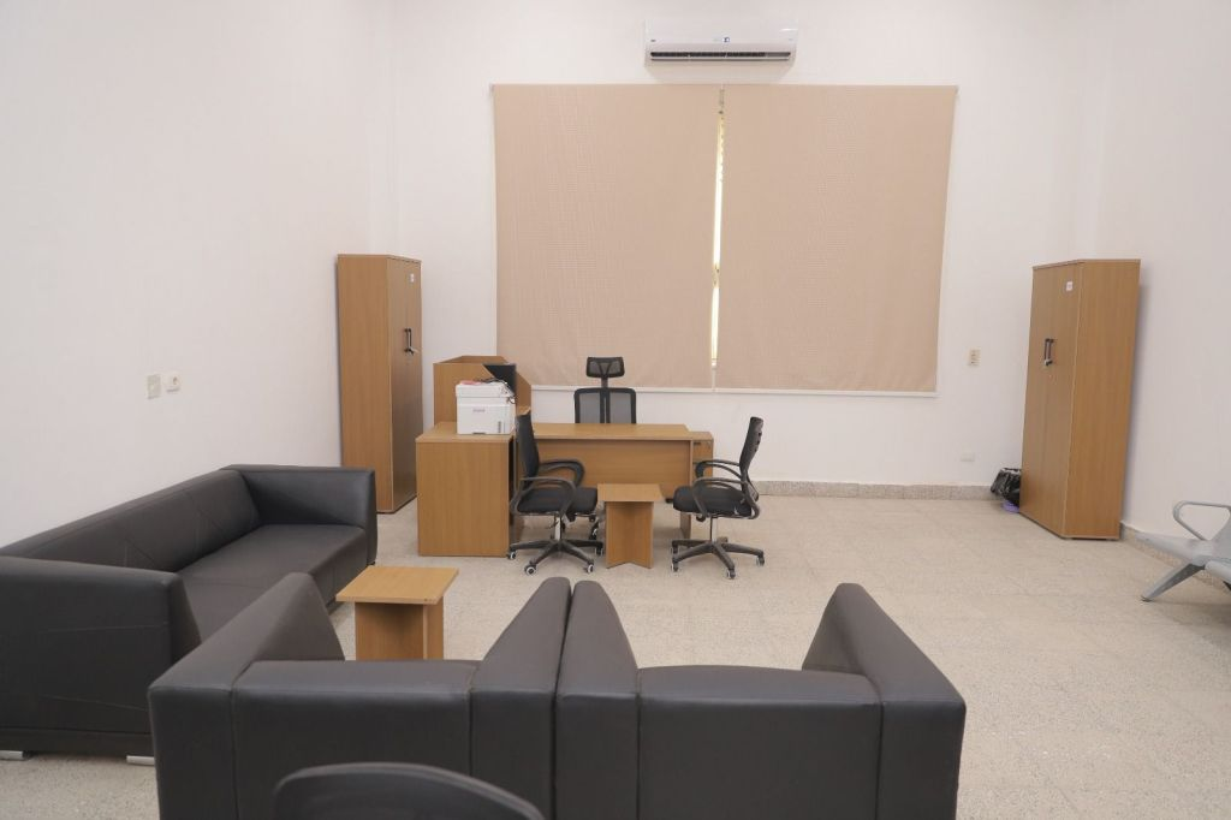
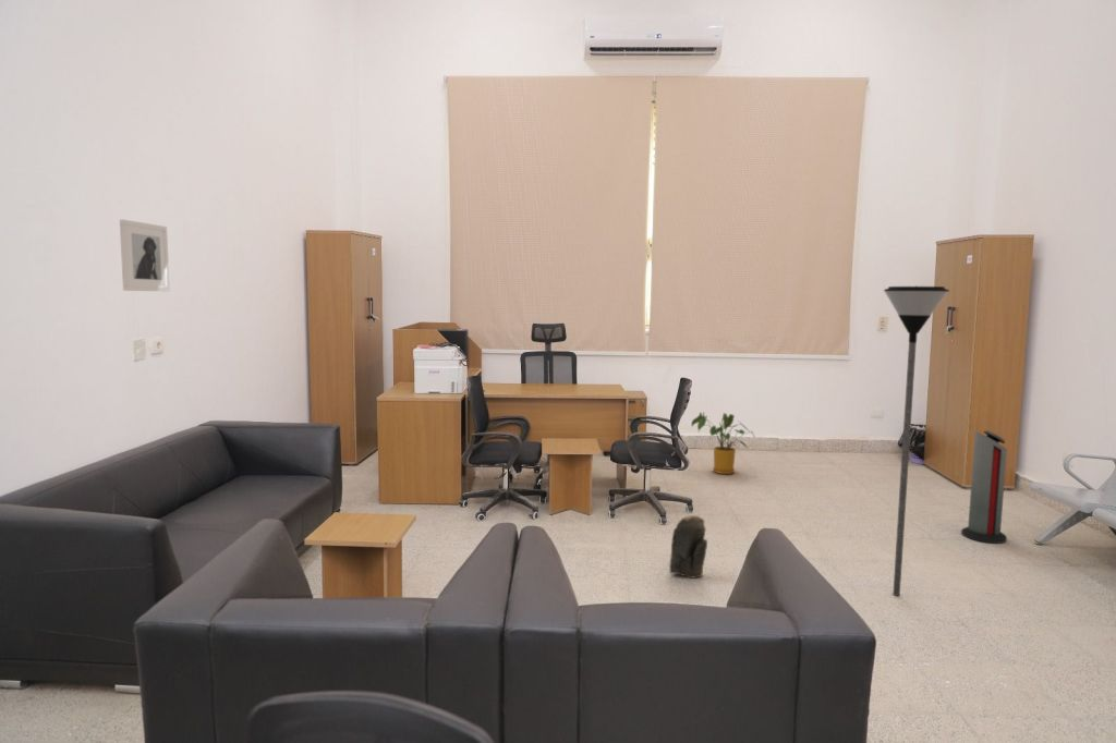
+ house plant (723, 443)
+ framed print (145, 257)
+ floor lamp (906, 443)
+ knee pad (690, 546)
+ air purifier (987, 484)
